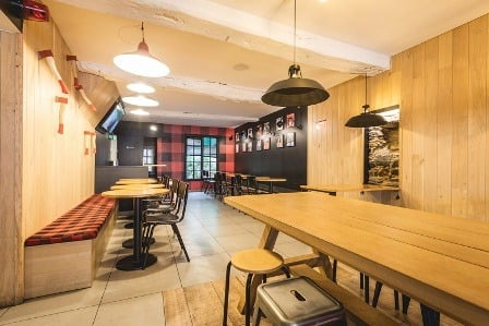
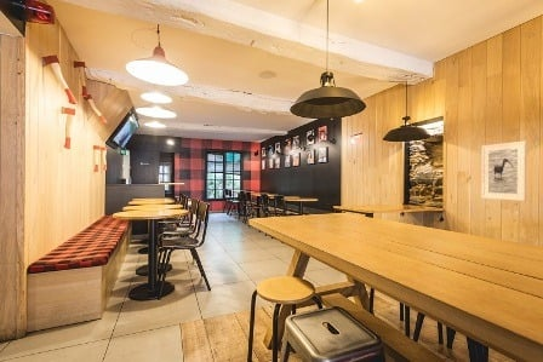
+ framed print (502, 171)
